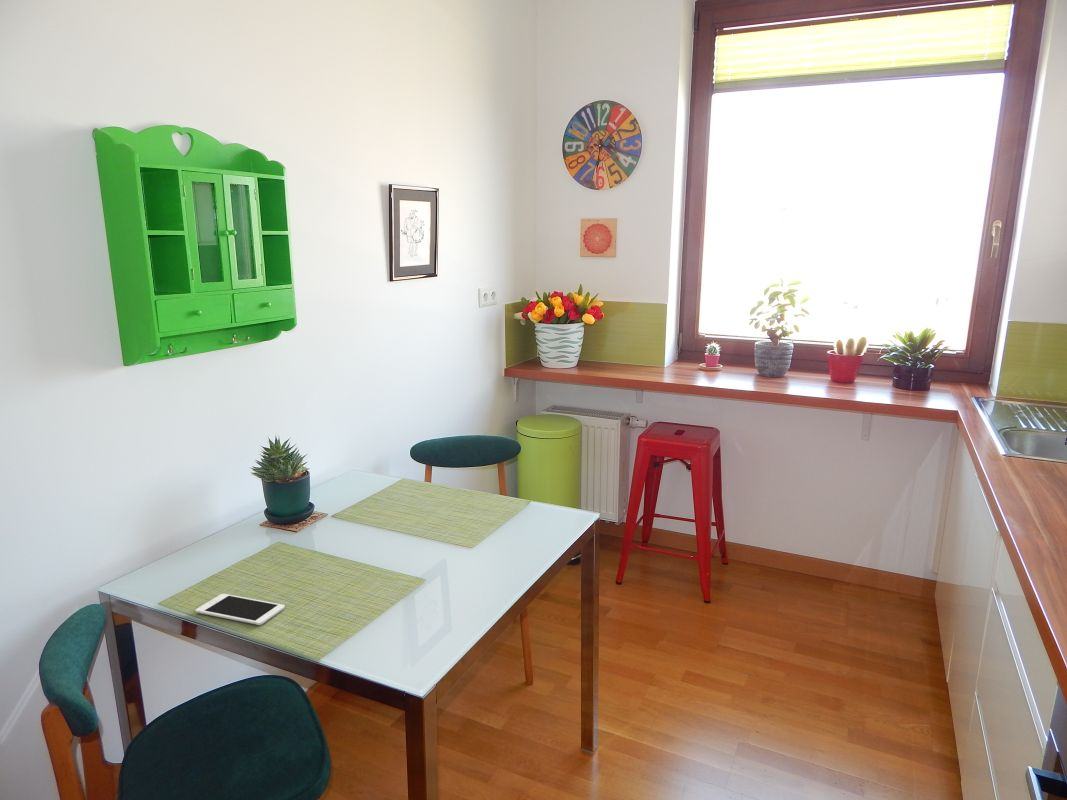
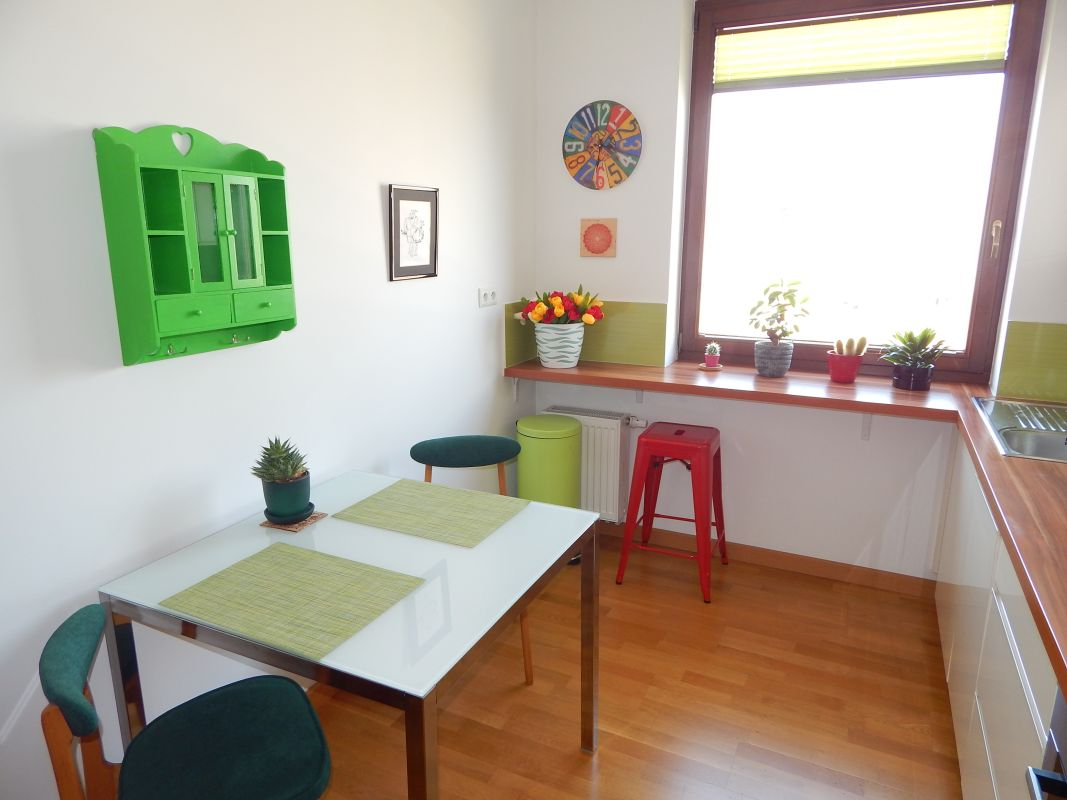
- cell phone (240, 608)
